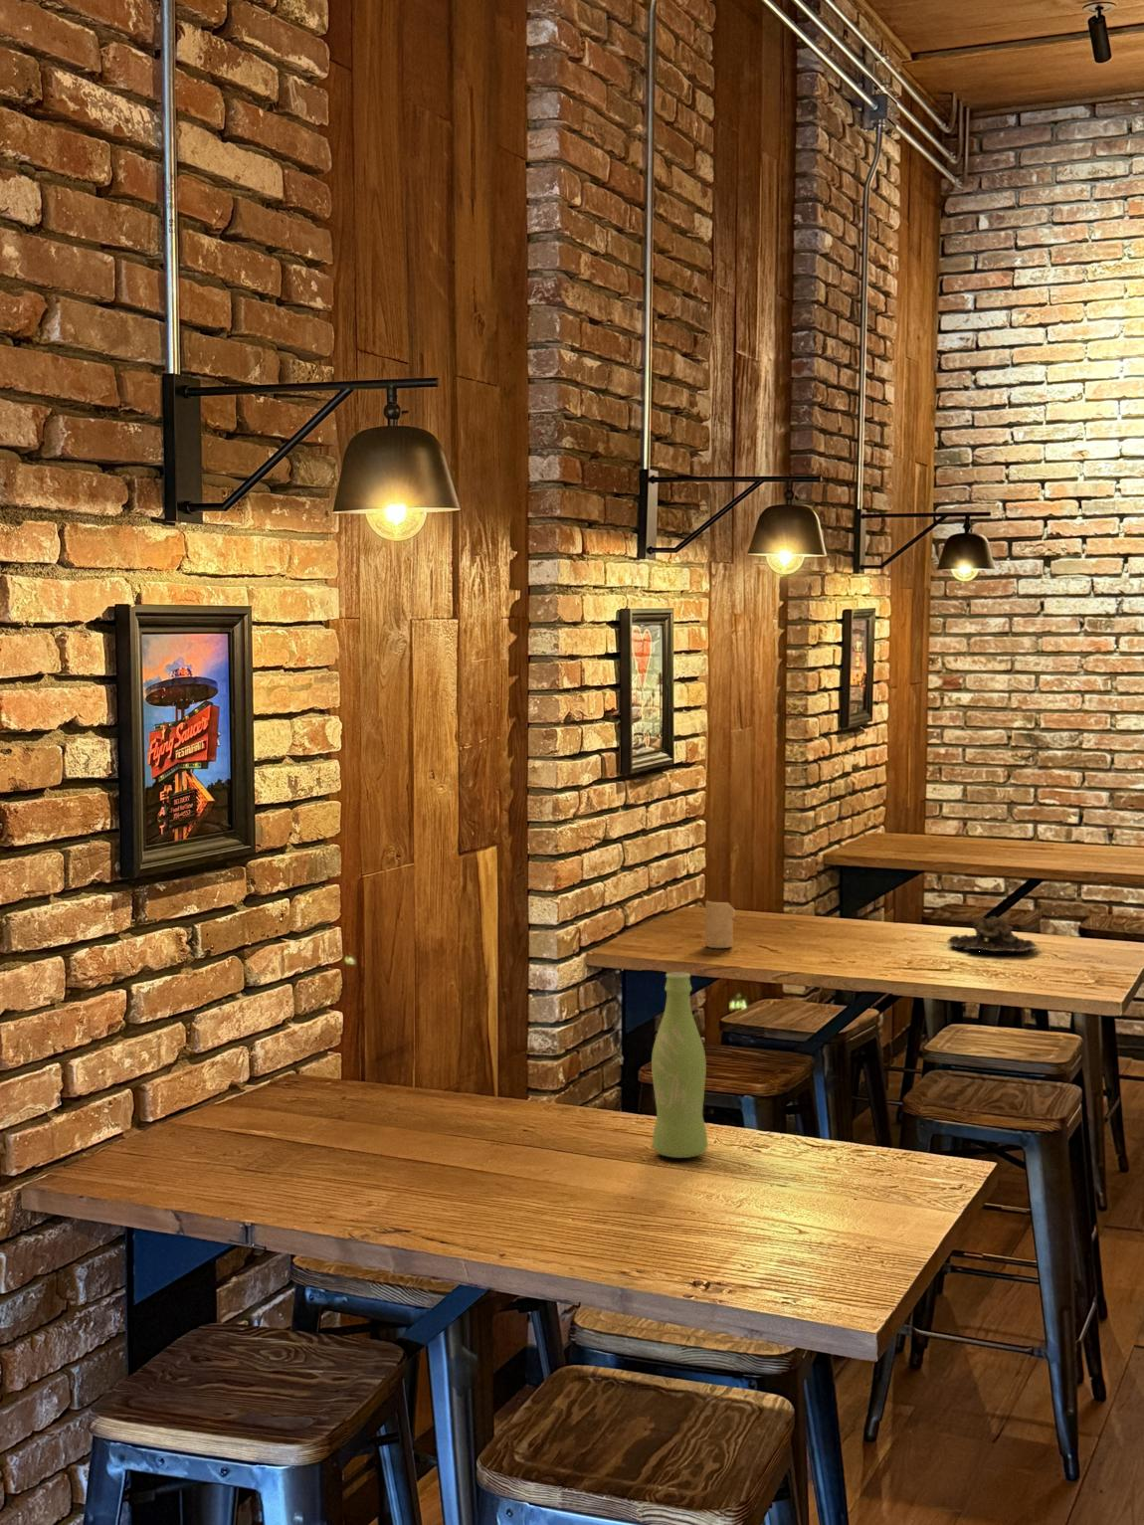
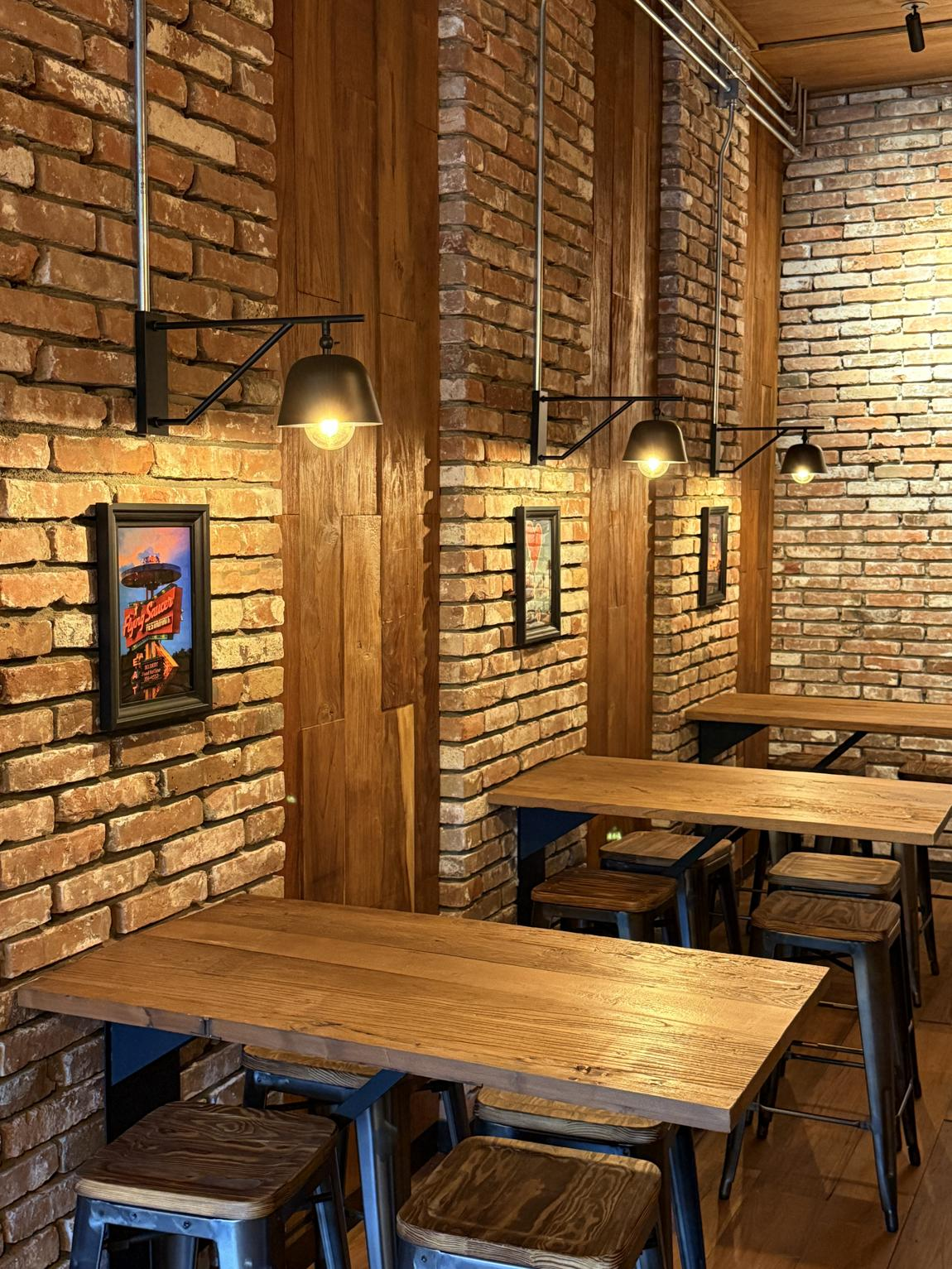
- succulent plant (991, 931)
- candle (720, 922)
- bottle (679, 1064)
